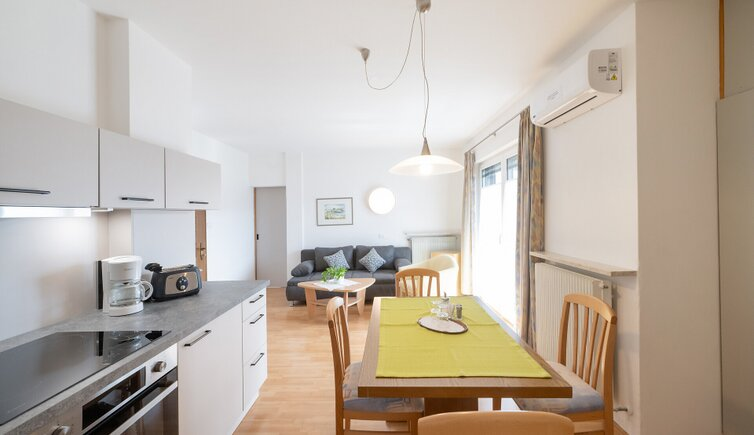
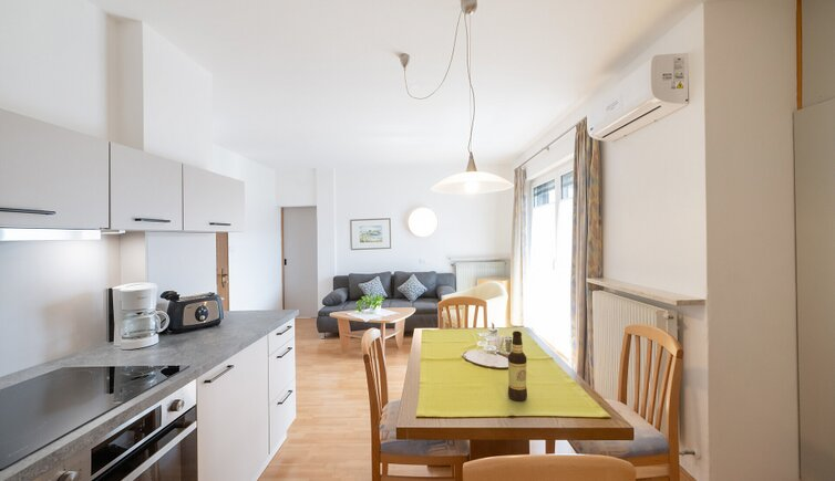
+ bottle (517, 364)
